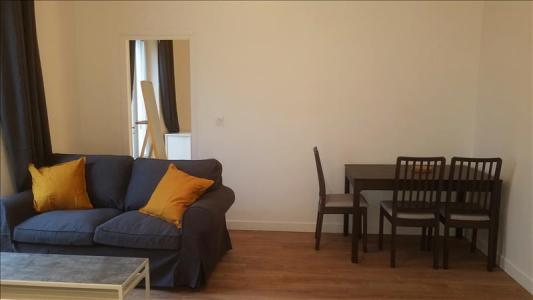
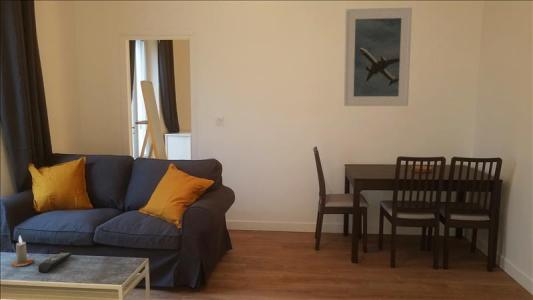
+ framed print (376, 58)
+ remote control (55, 260)
+ candle (21, 248)
